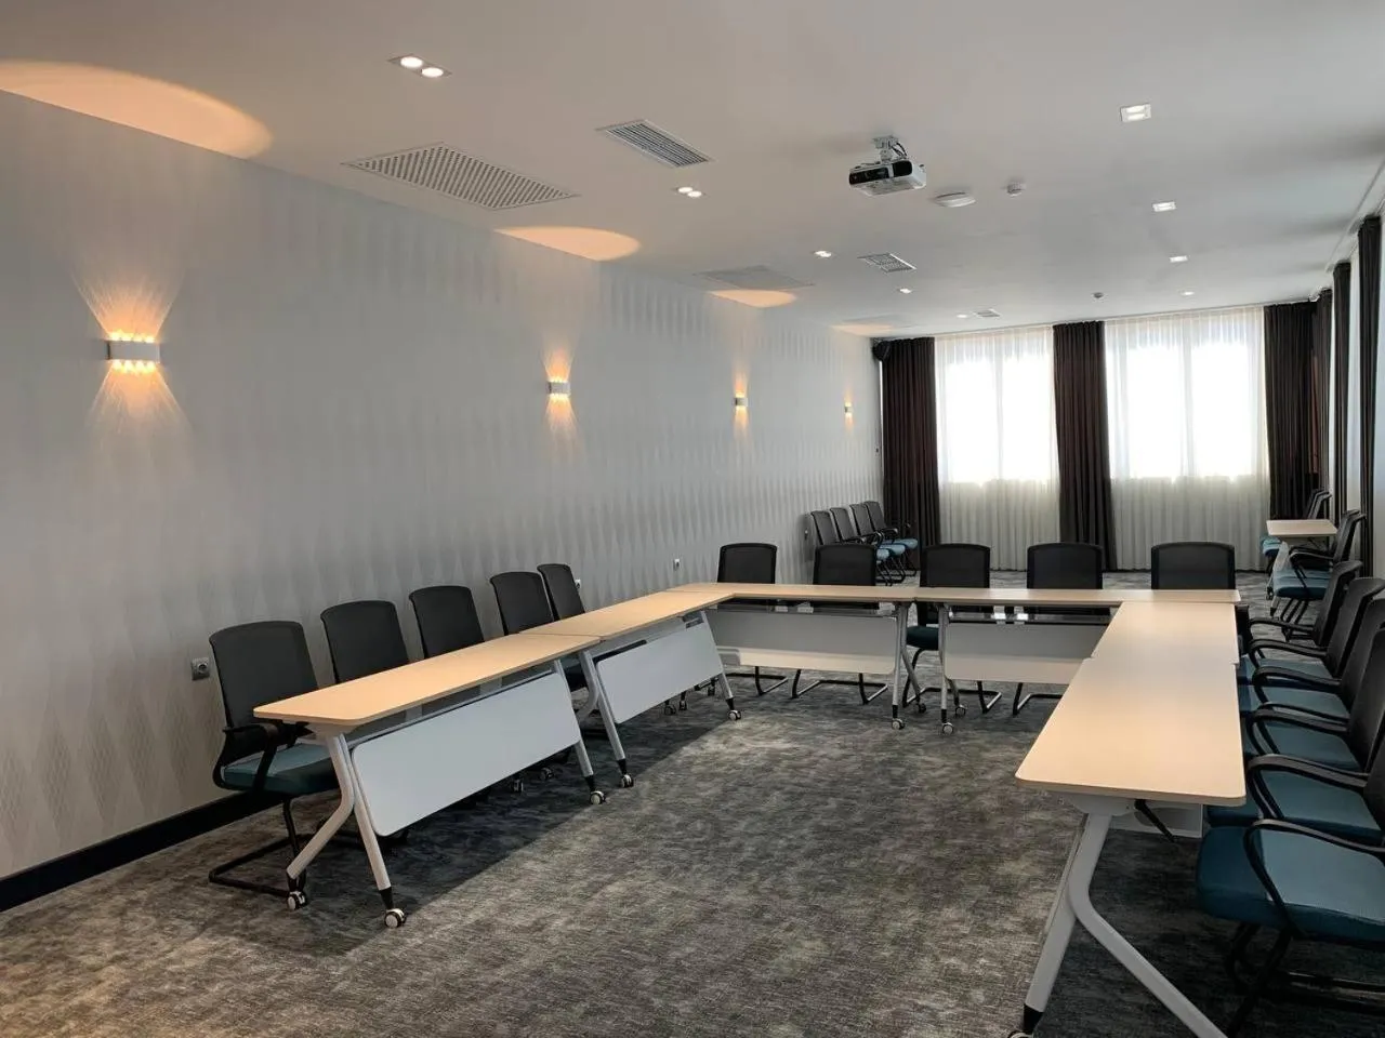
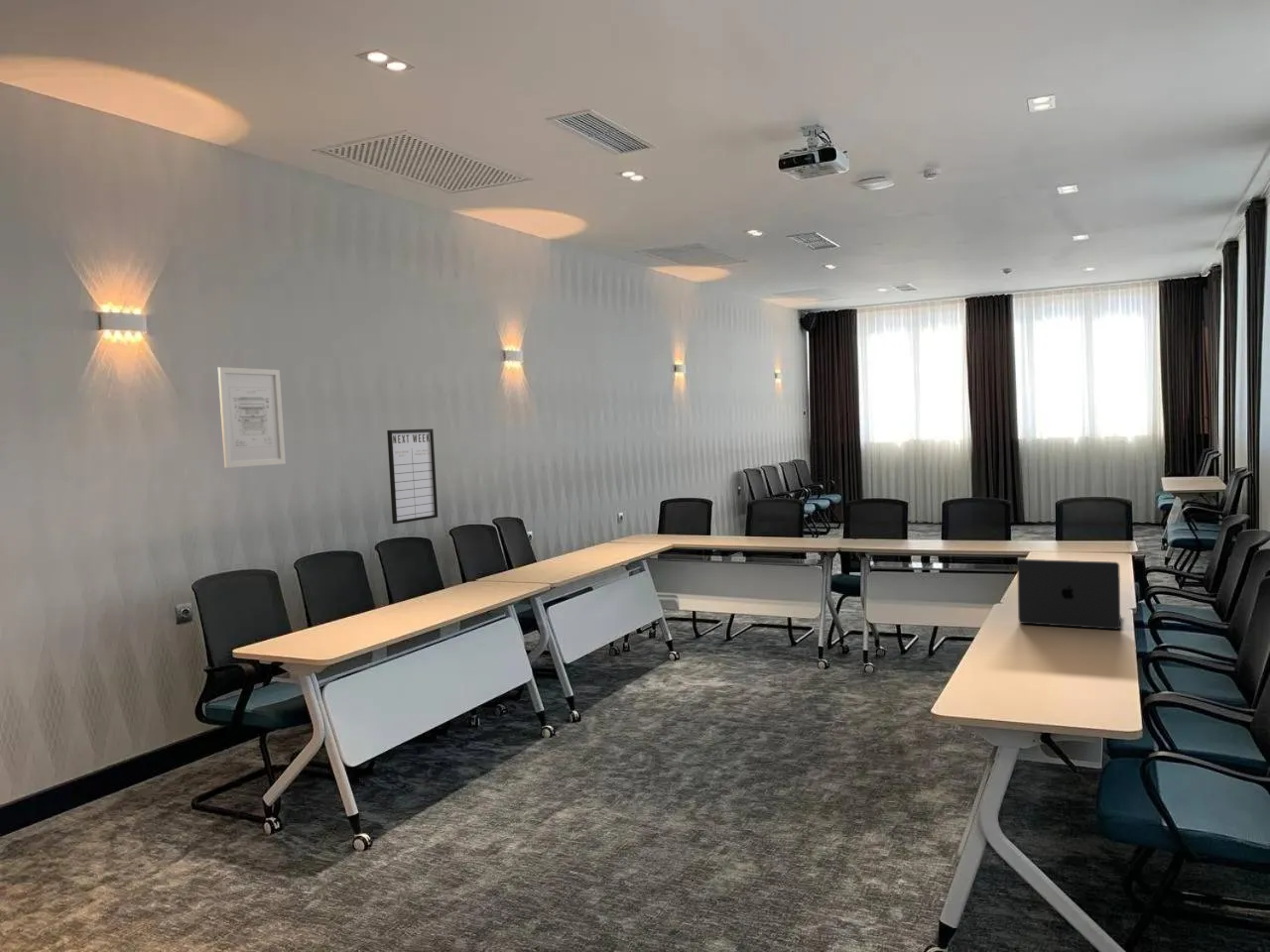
+ laptop (1069, 588)
+ writing board (413, 475)
+ wall art (252, 416)
